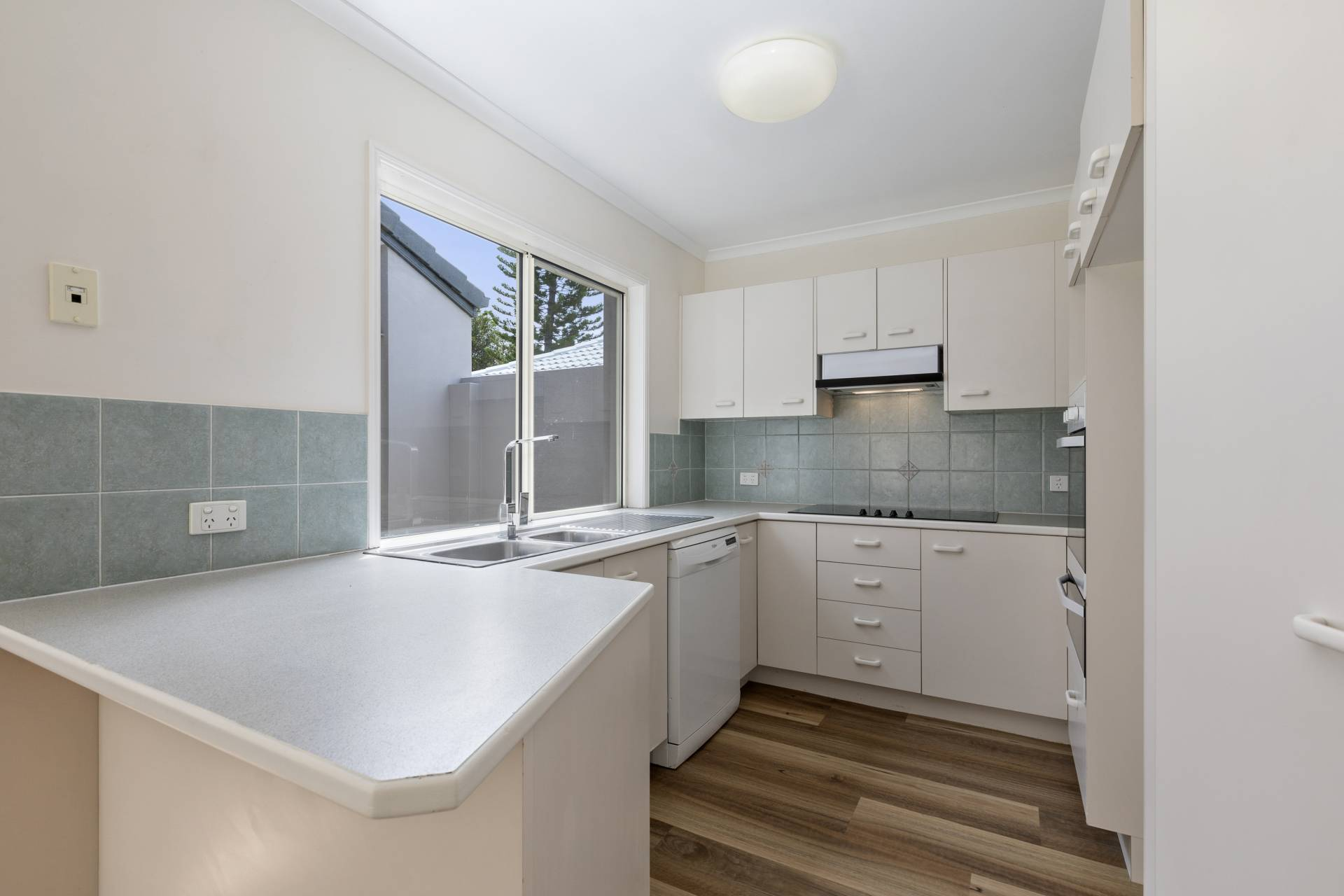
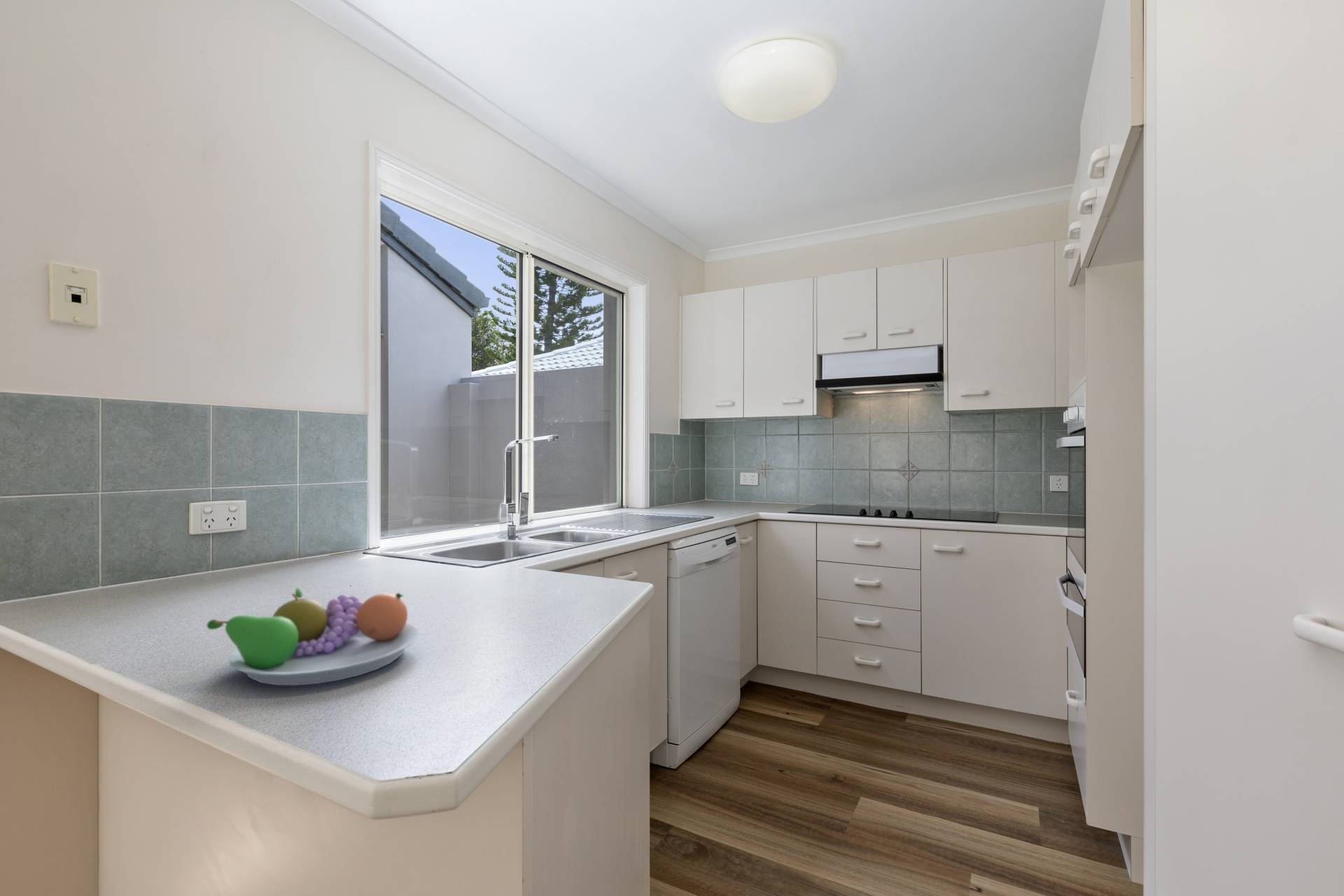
+ fruit bowl (322, 626)
